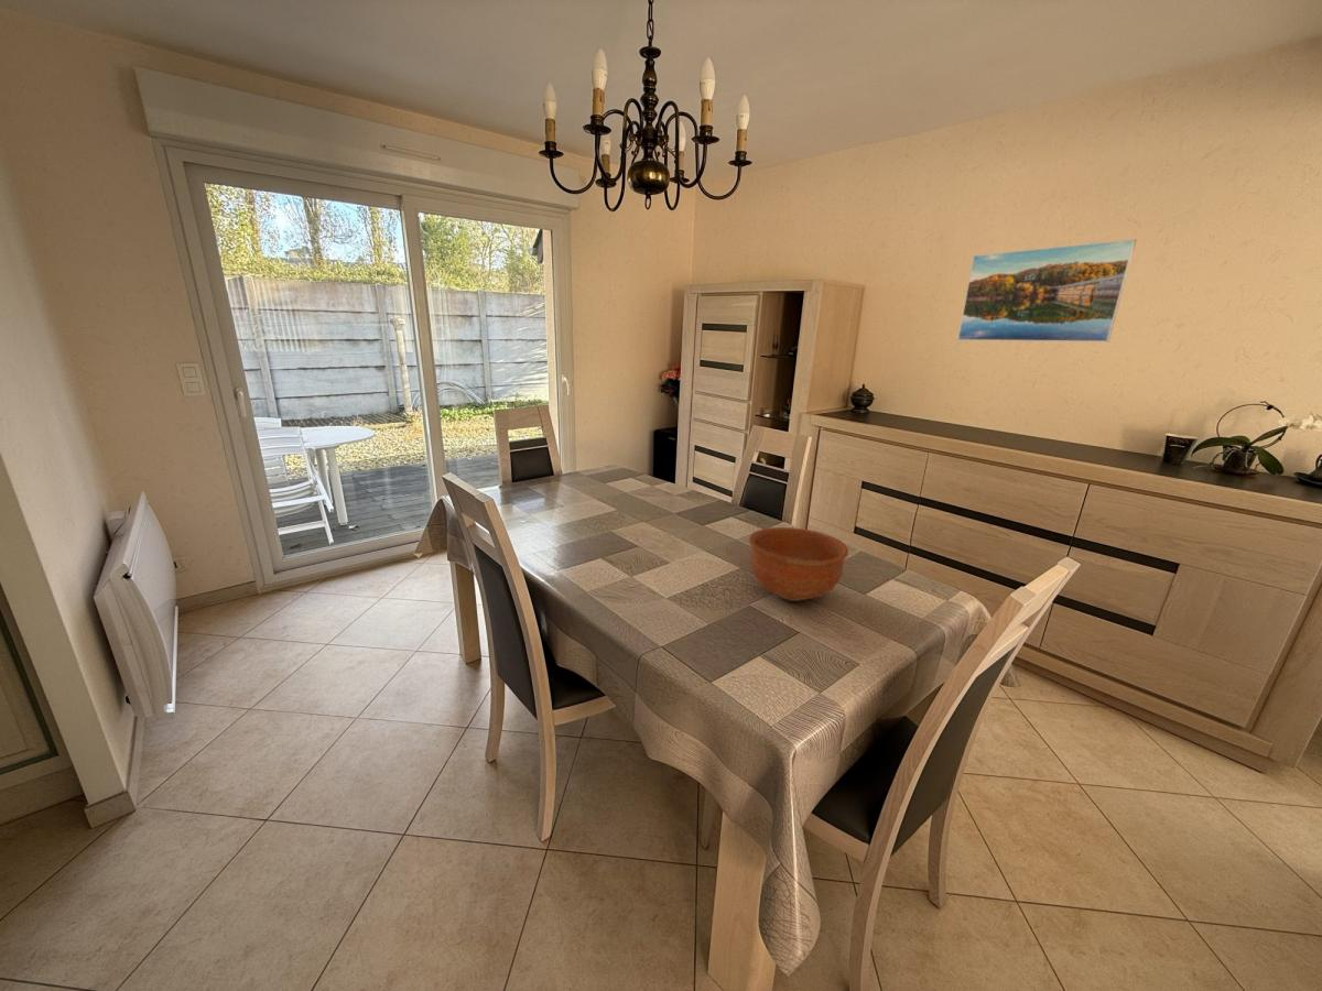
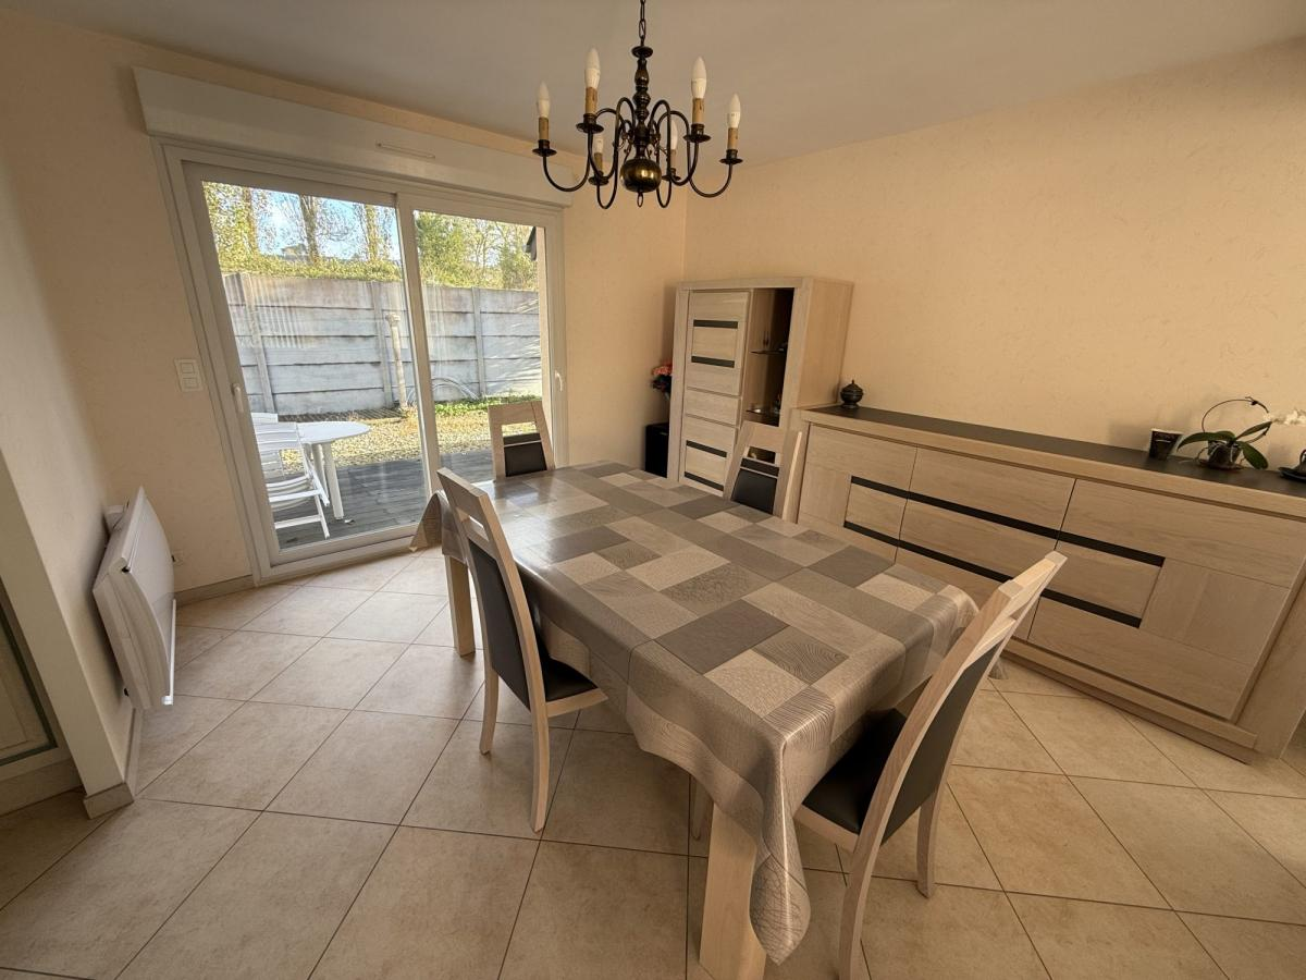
- bowl (794, 568)
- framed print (1037, 295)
